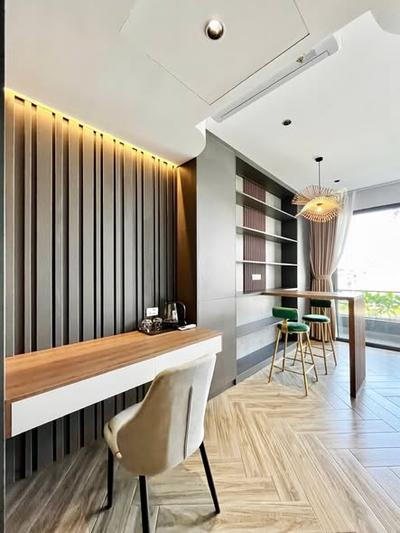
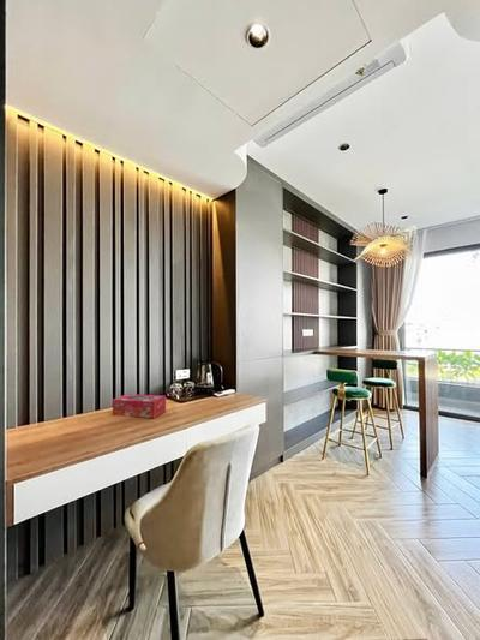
+ tissue box (139, 405)
